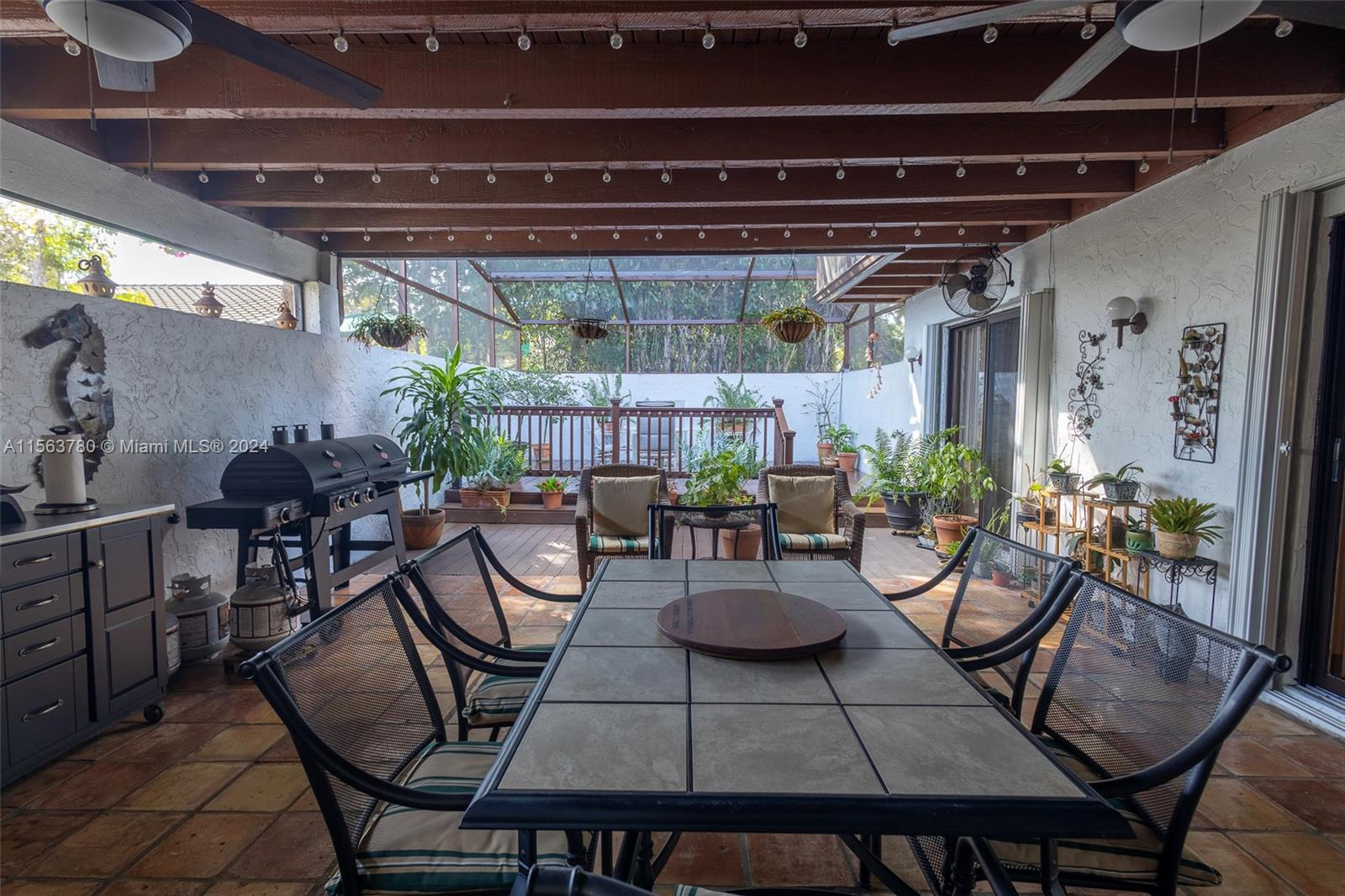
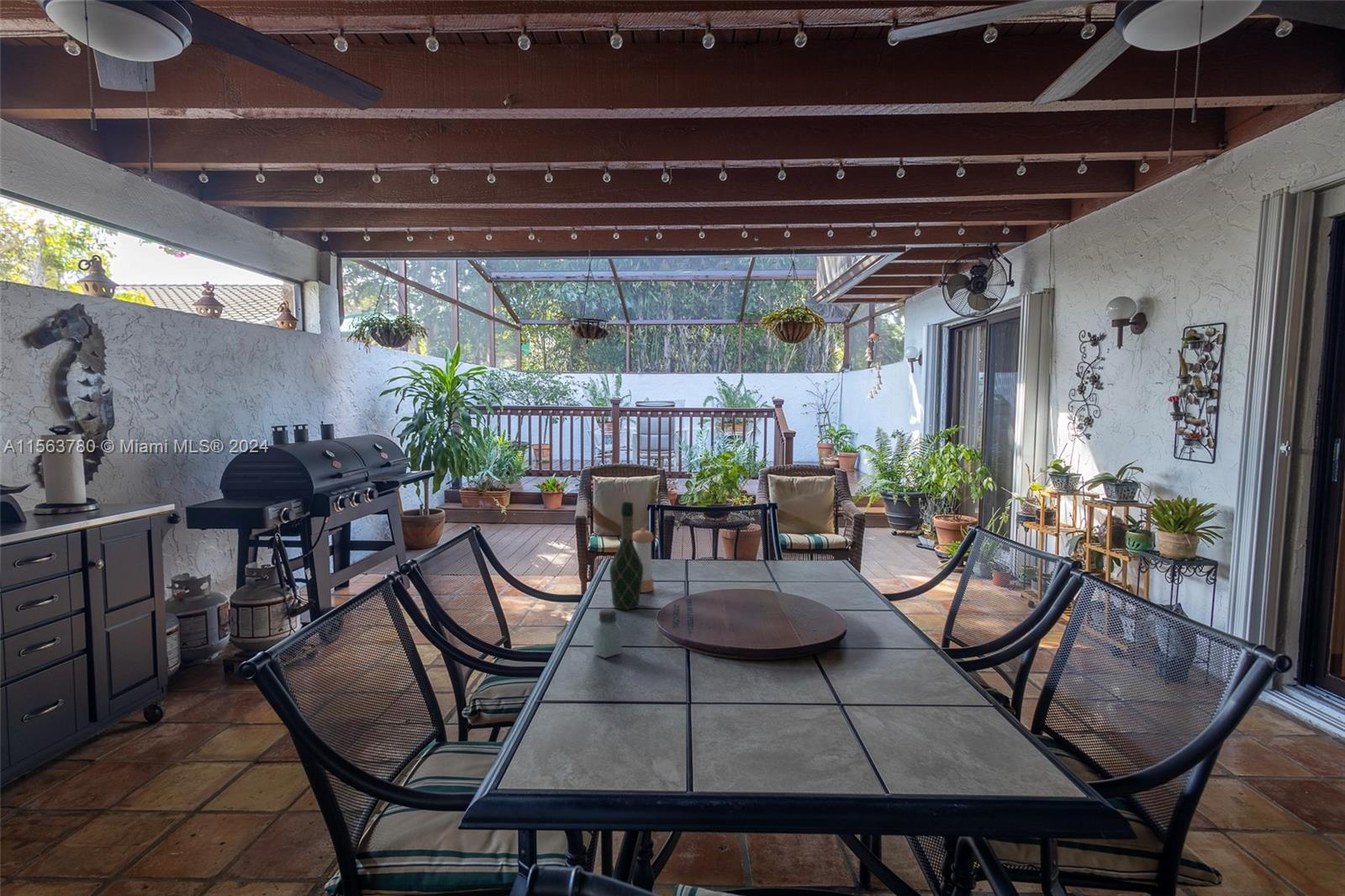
+ wine bottle (626, 554)
+ saltshaker (607, 632)
+ pepper shaker (642, 559)
